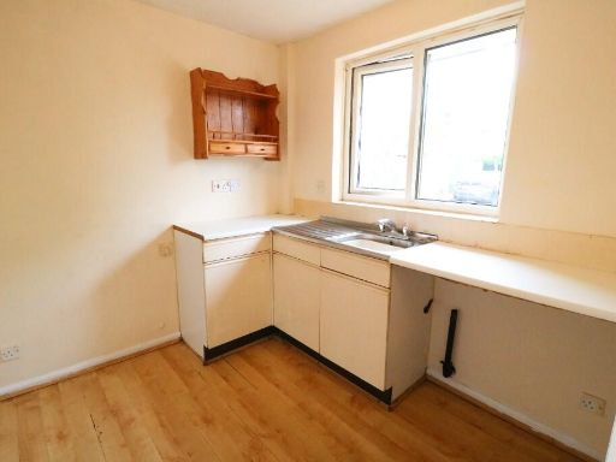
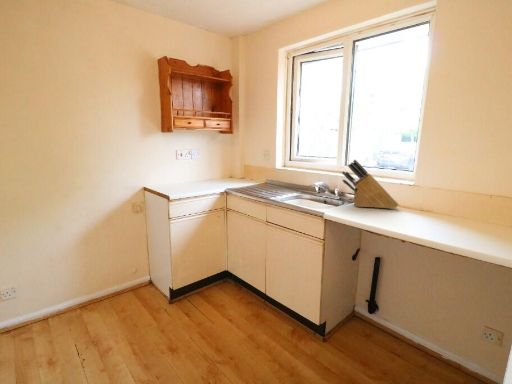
+ knife block (369, 183)
